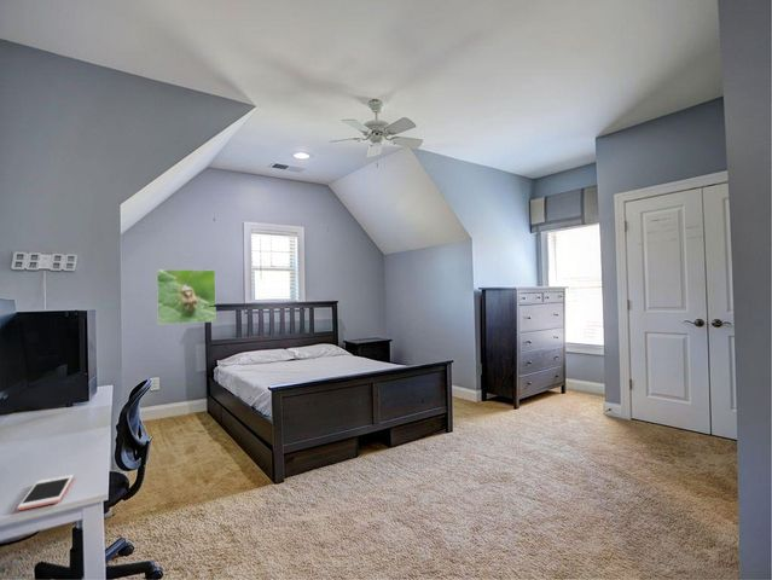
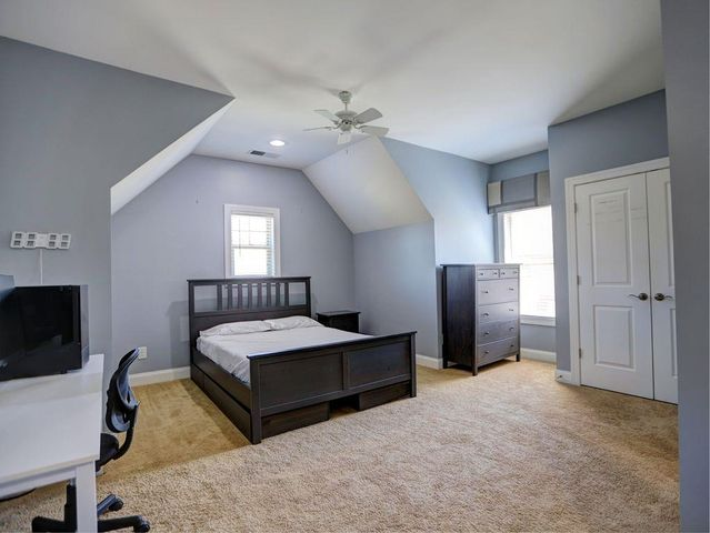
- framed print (187, 296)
- cell phone (47, 491)
